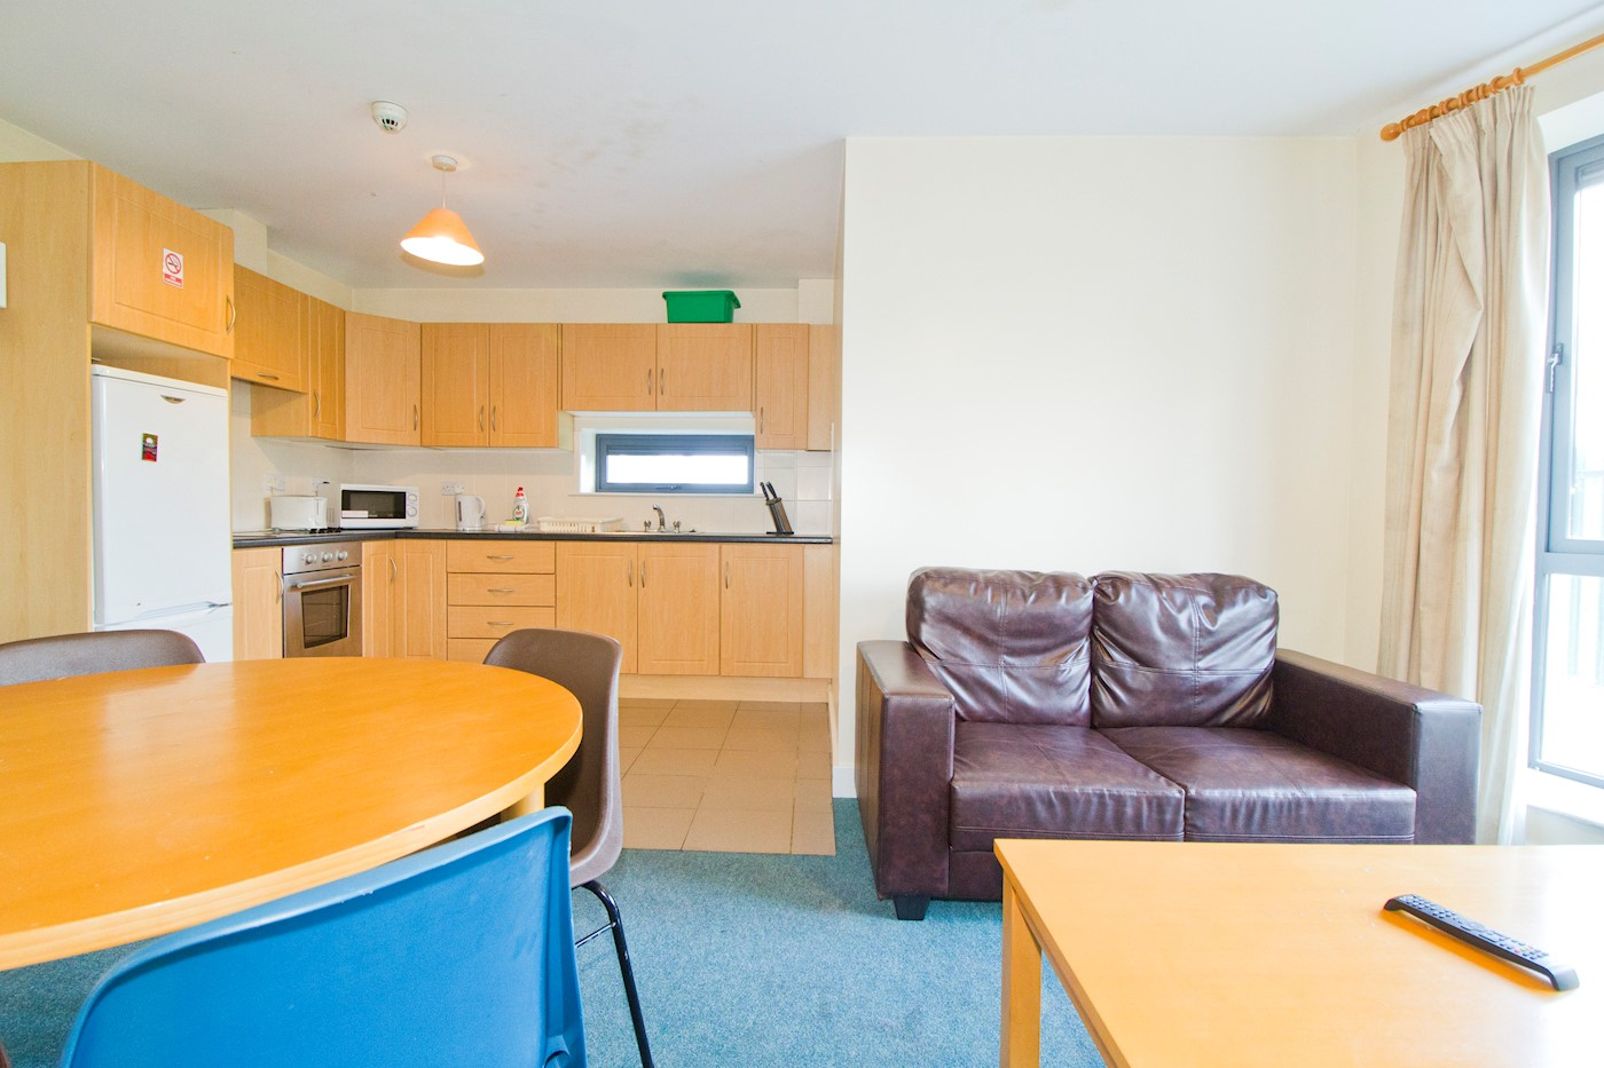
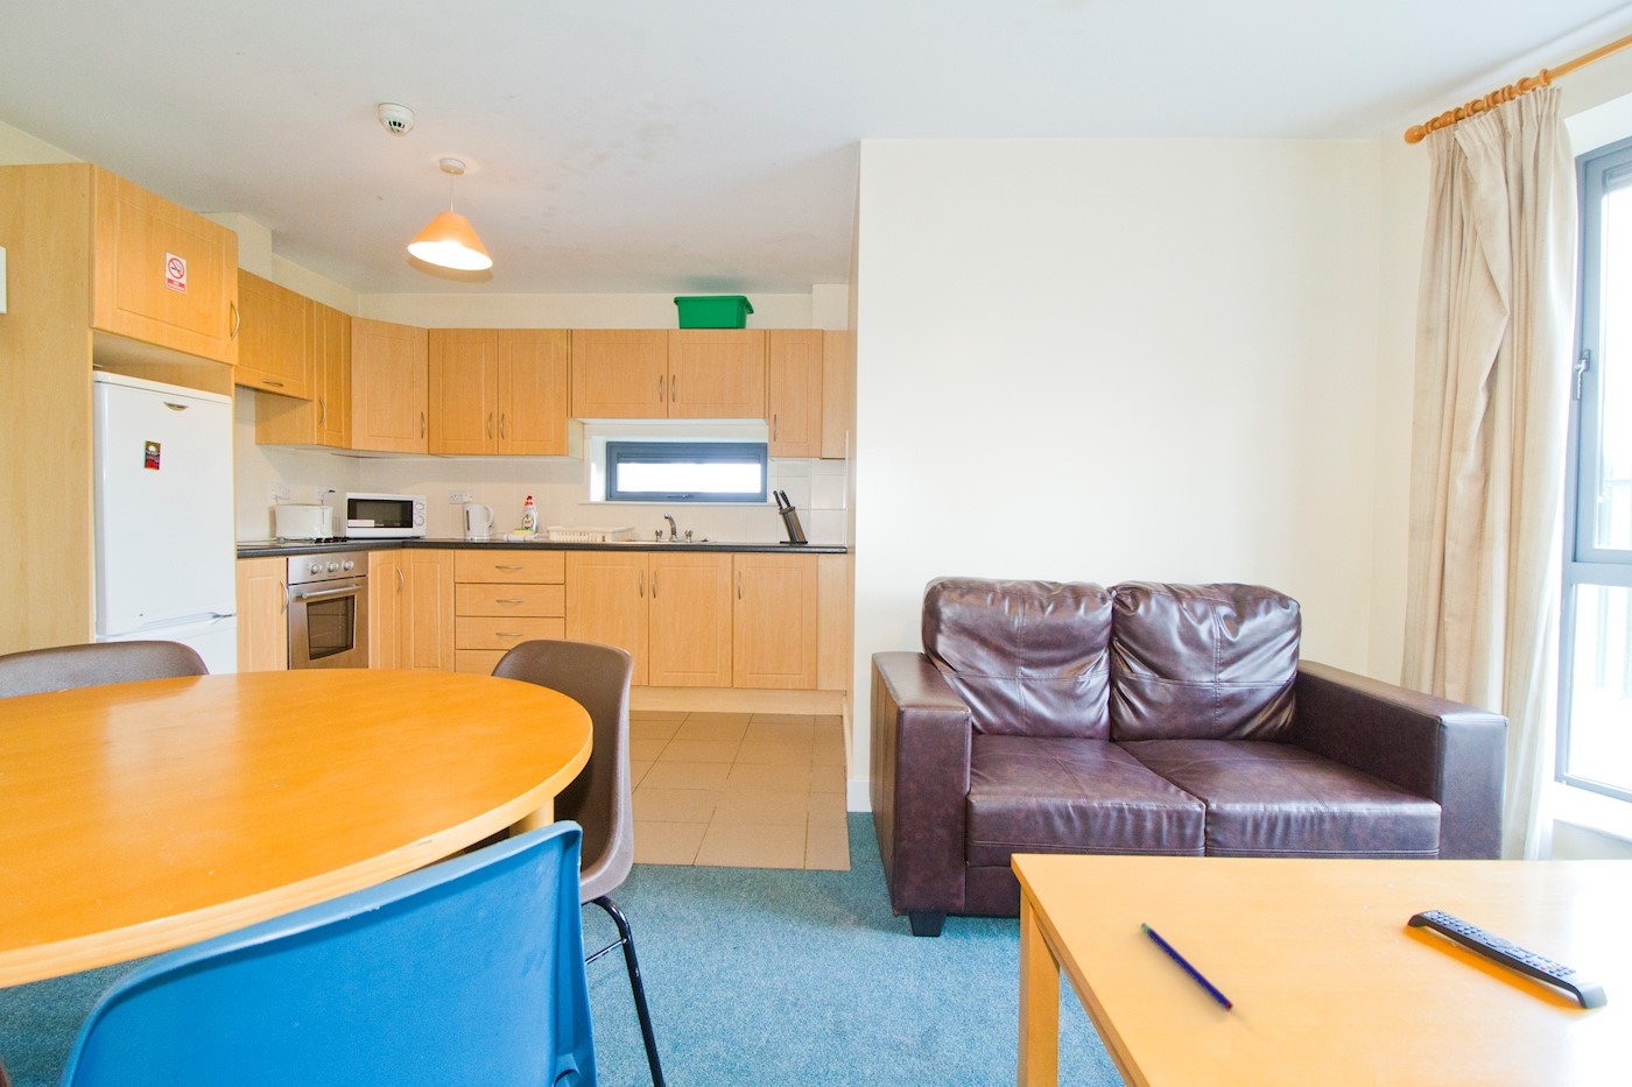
+ pen (1182, 961)
